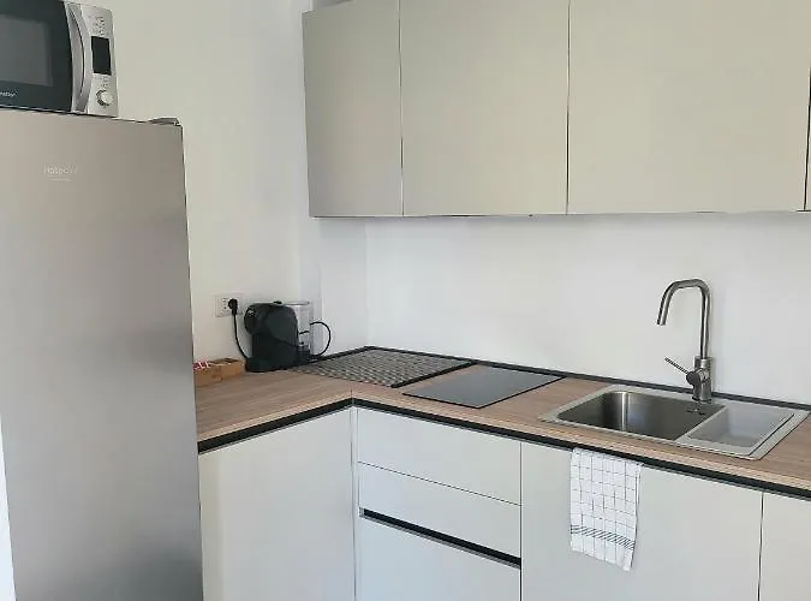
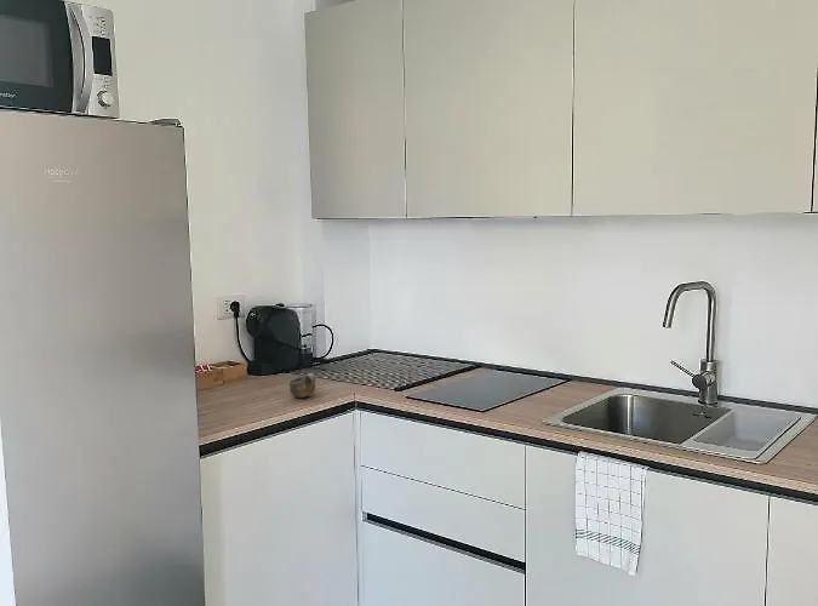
+ cup (302, 384)
